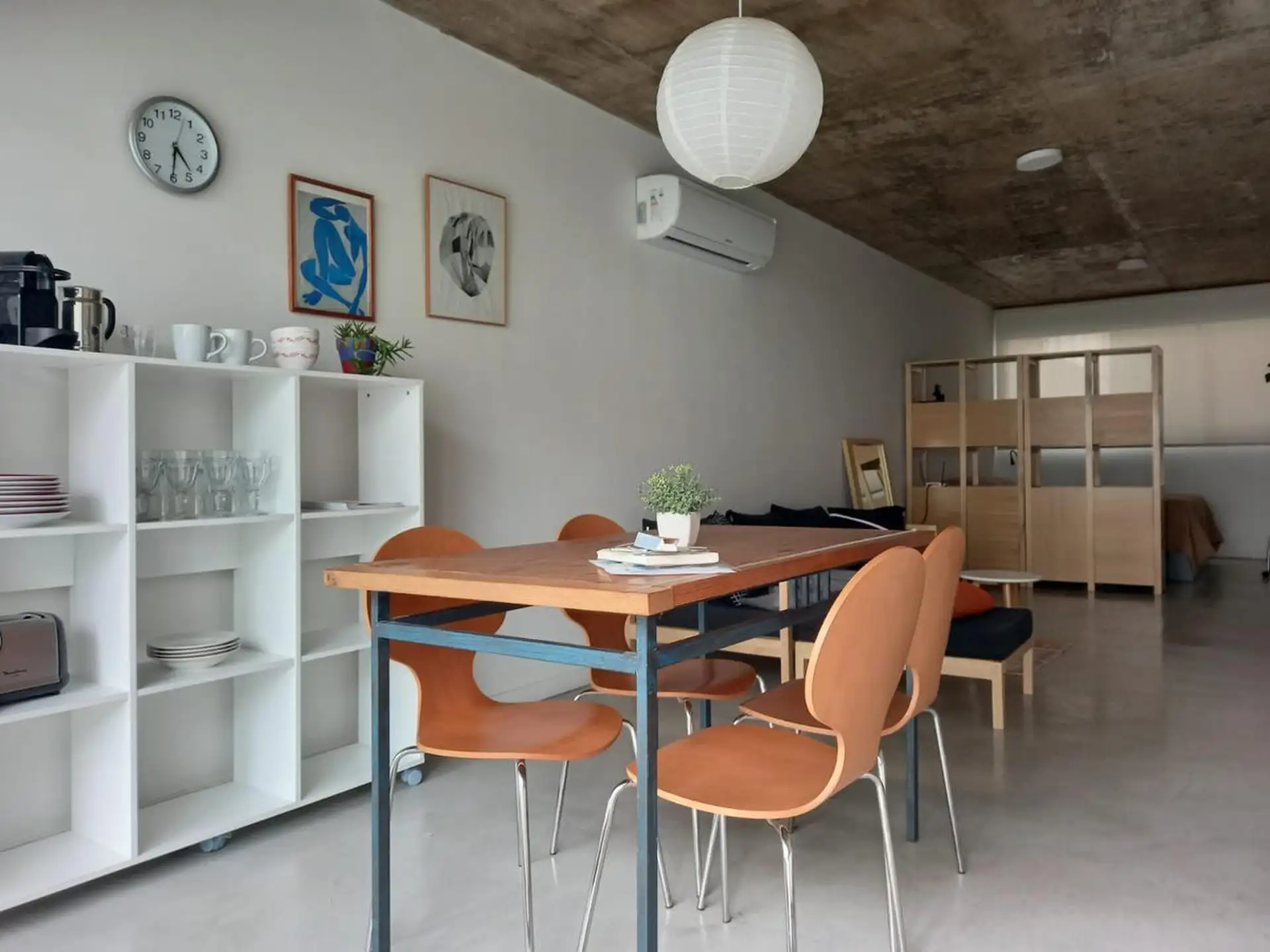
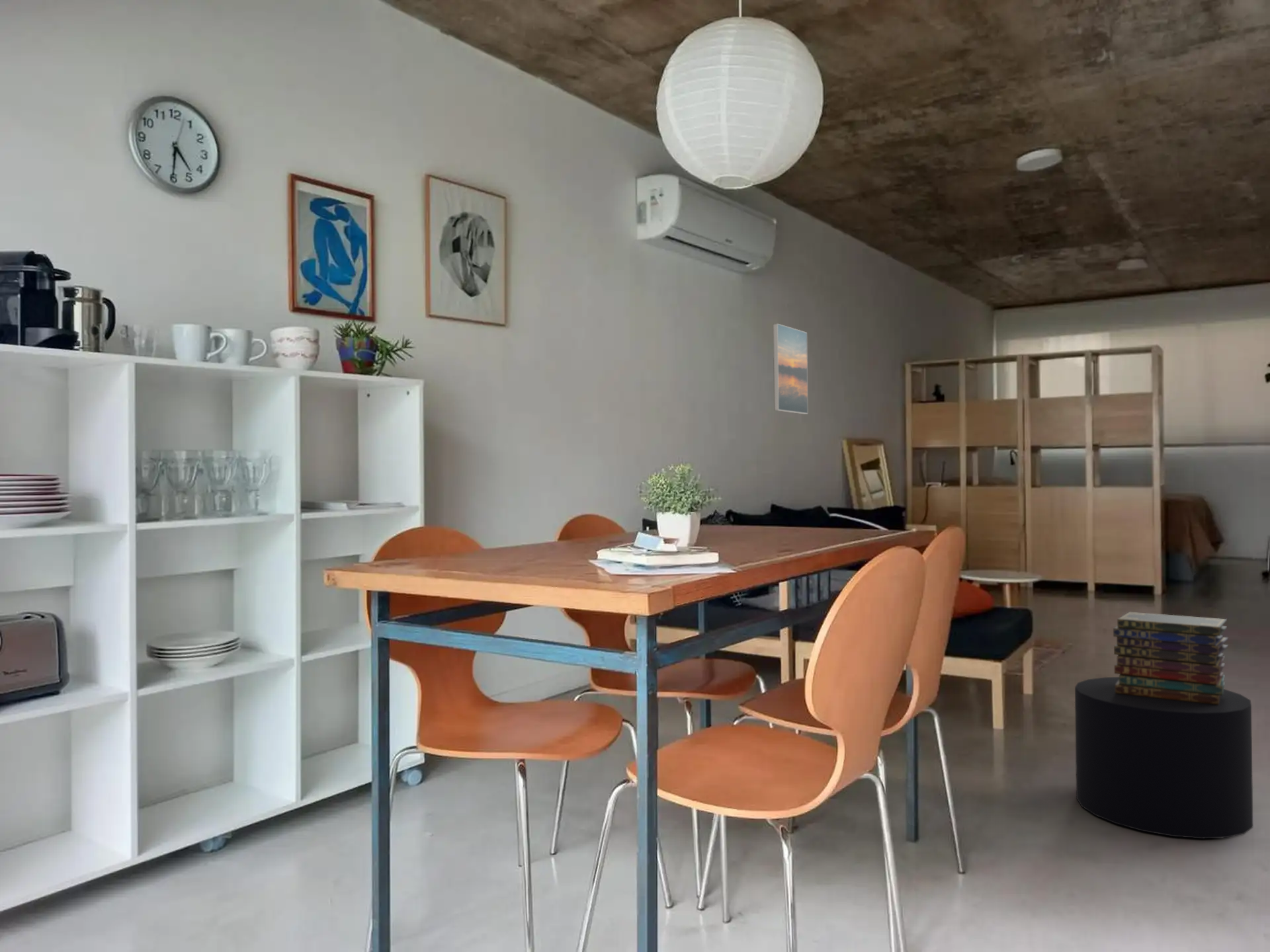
+ book stack (1171, 655)
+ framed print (790, 370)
+ stool (1160, 750)
